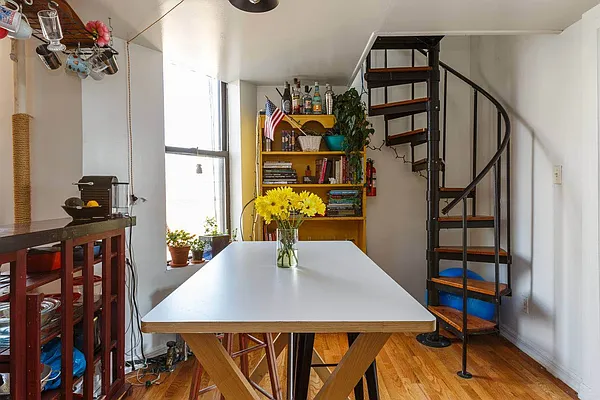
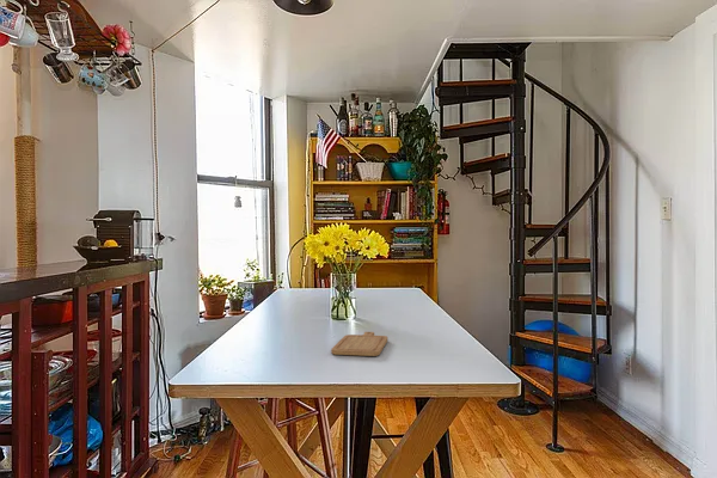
+ chopping board (362, 342)
